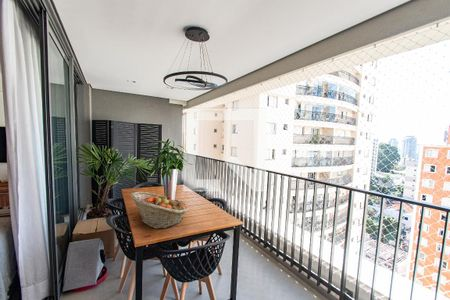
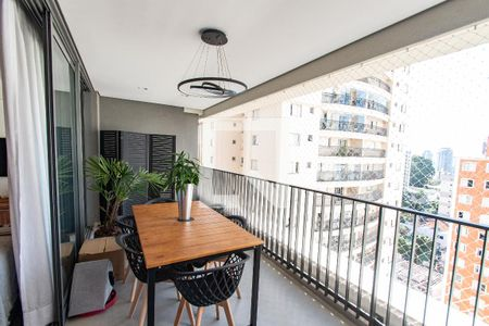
- fruit basket (159, 206)
